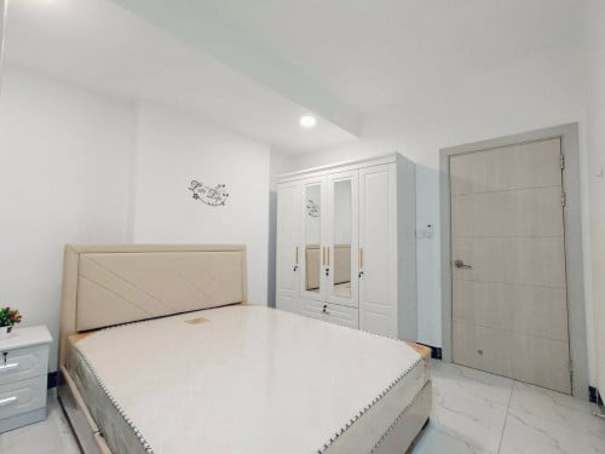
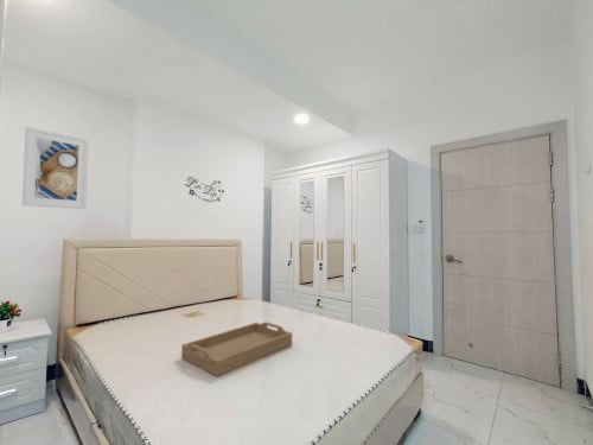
+ serving tray (240, 342)
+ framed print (57, 170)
